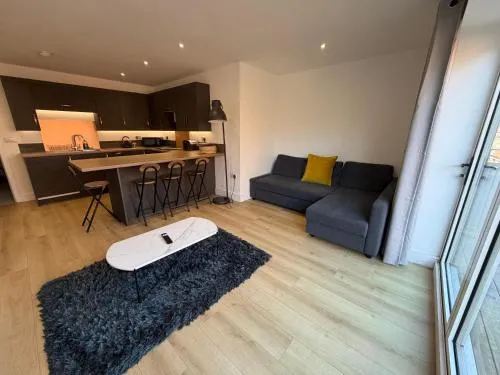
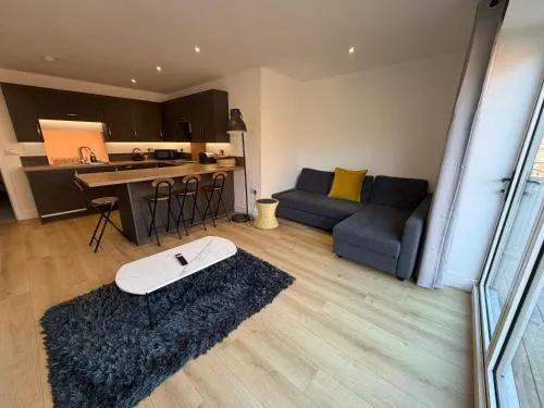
+ side table (265, 212)
